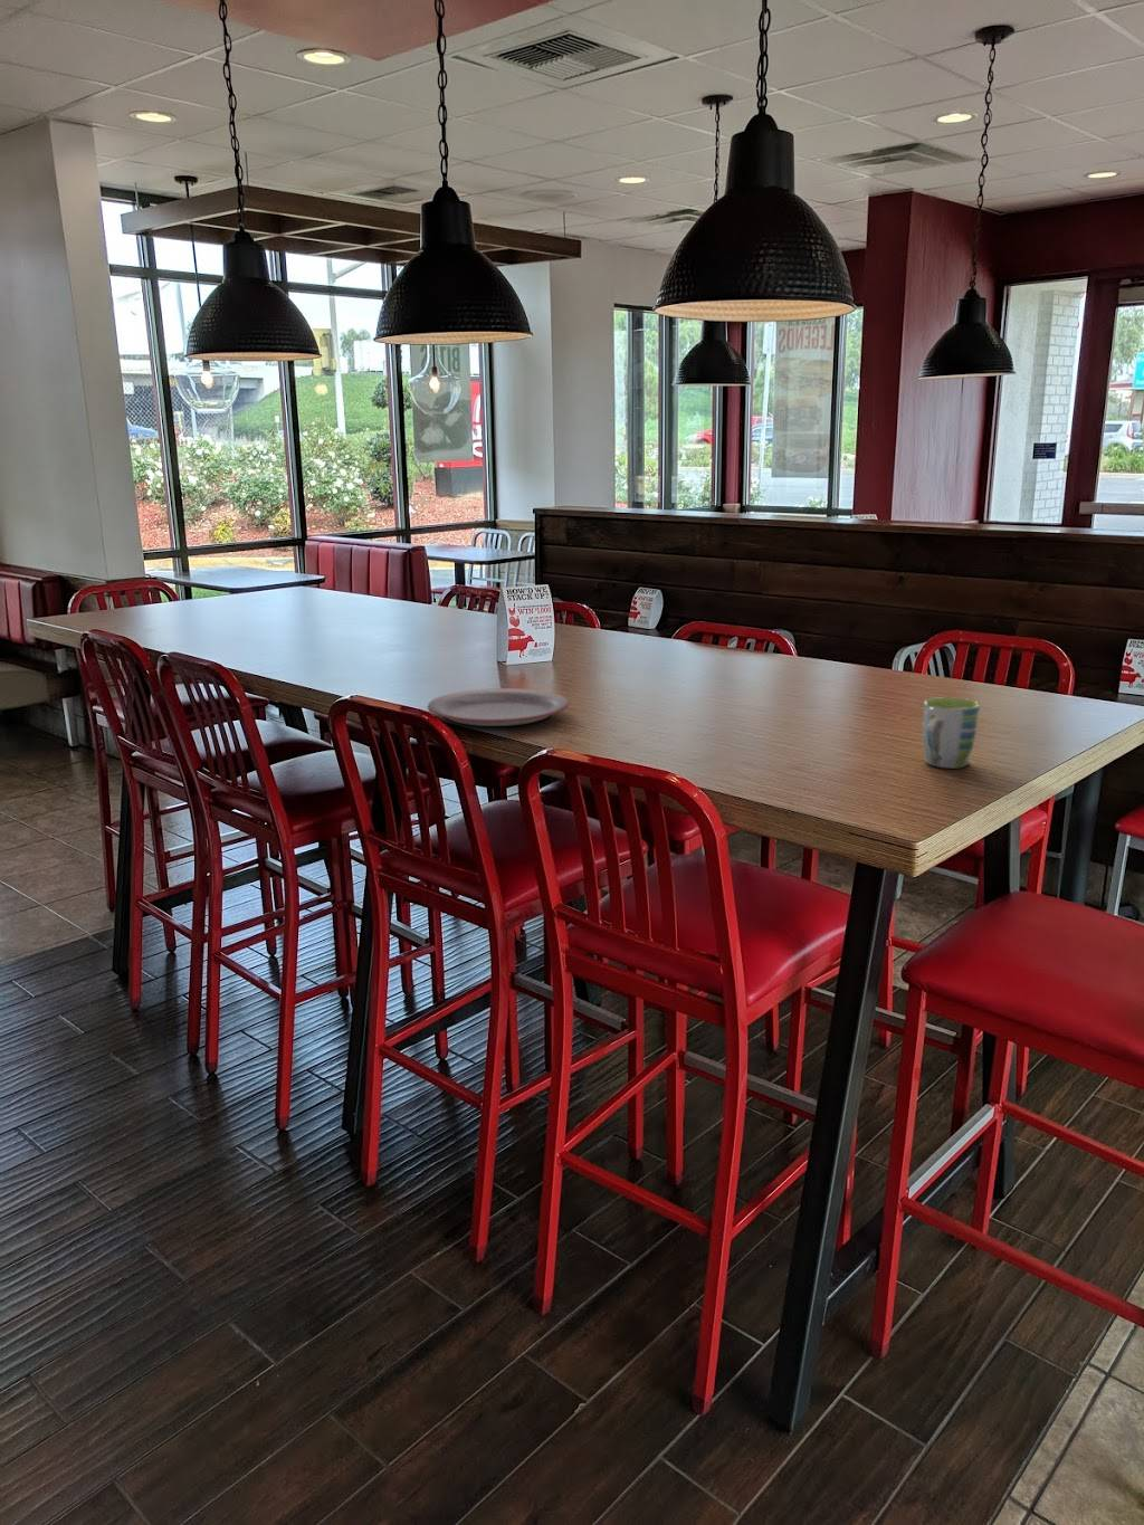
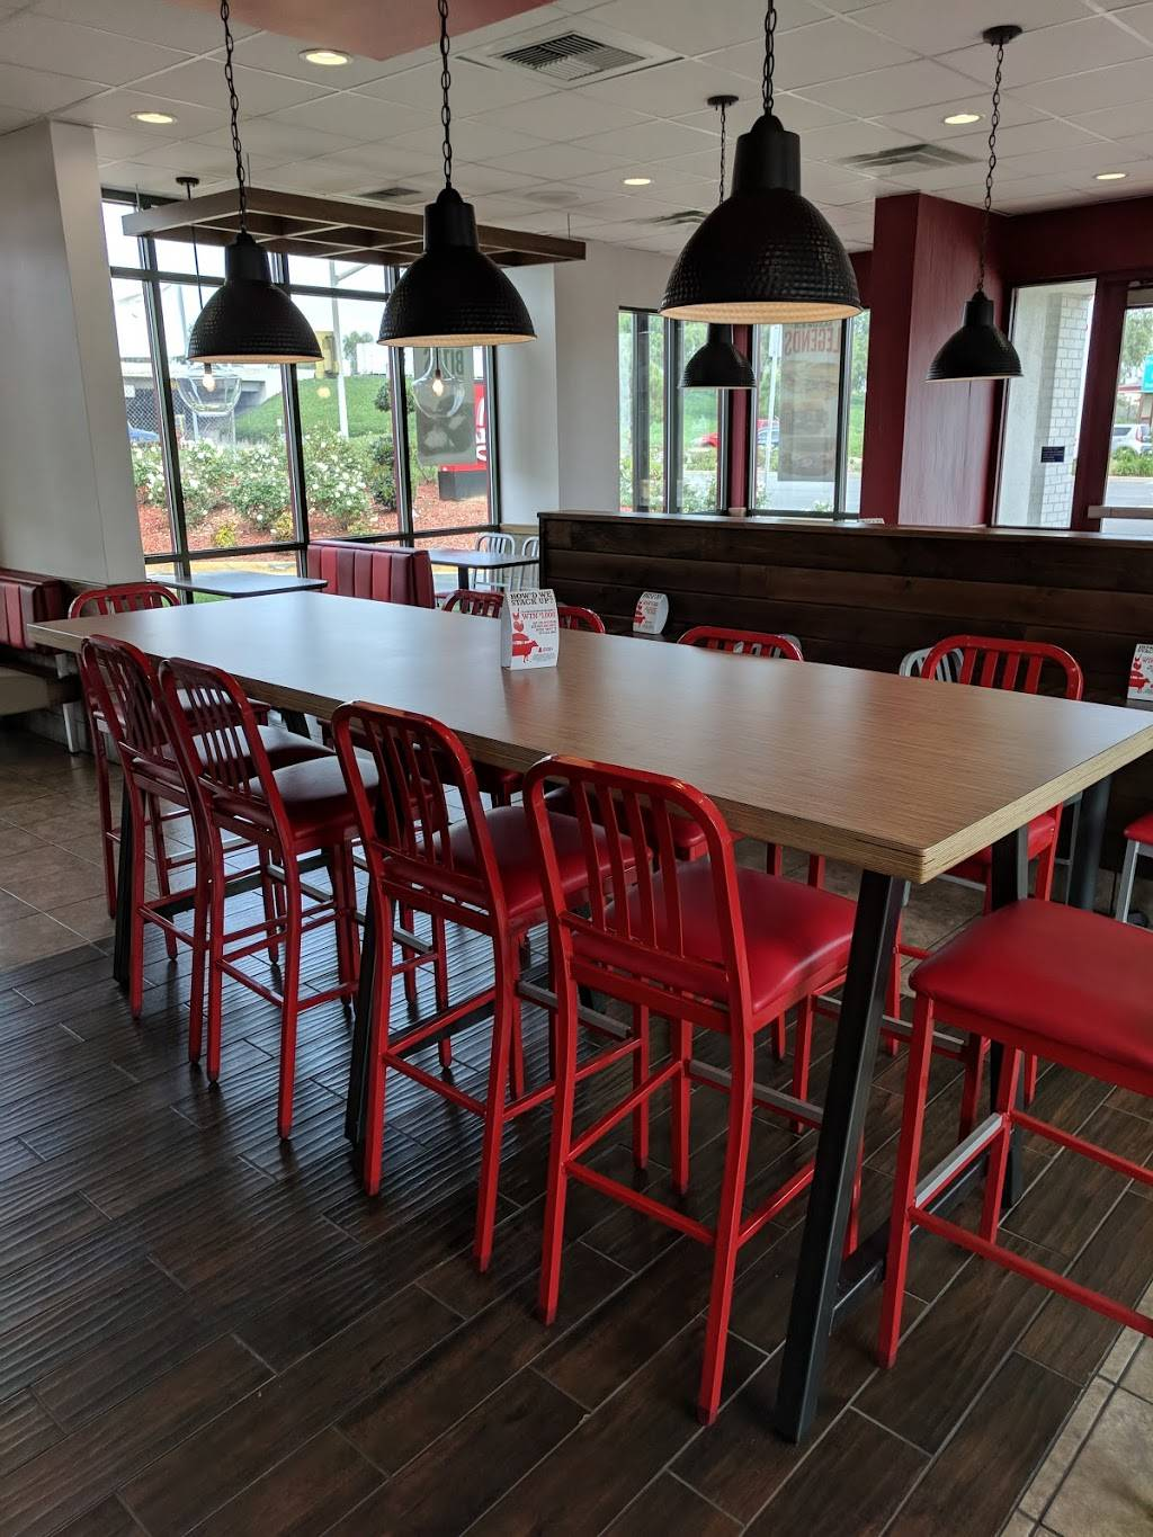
- mug (945, 734)
- plate (499, 708)
